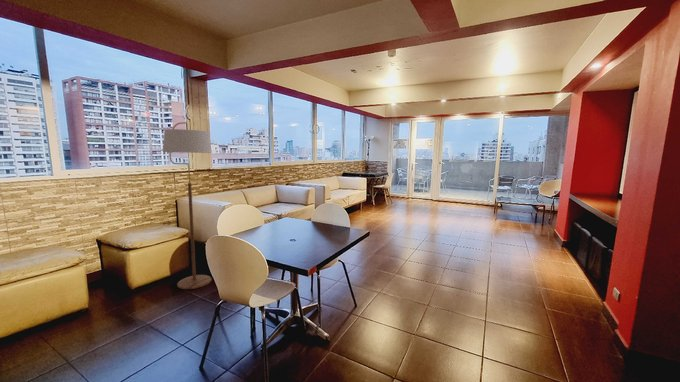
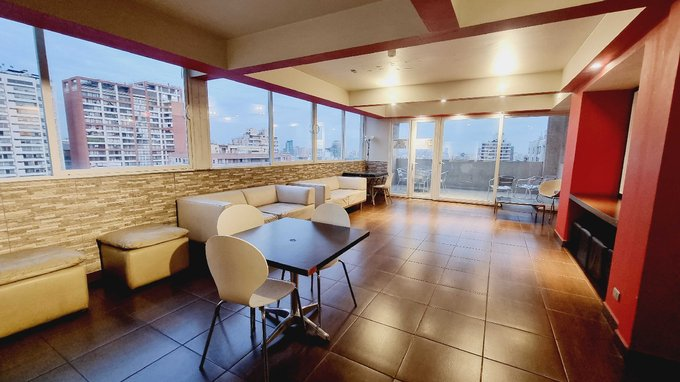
- floor lamp (189, 204)
